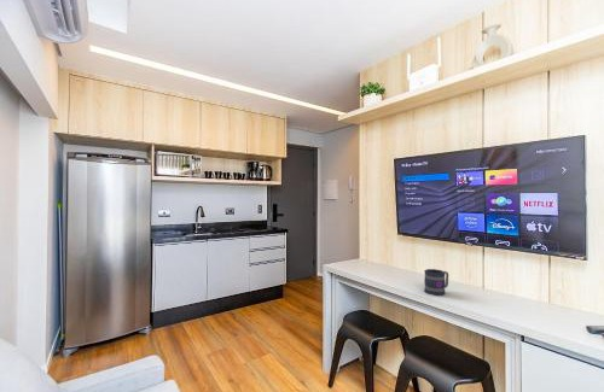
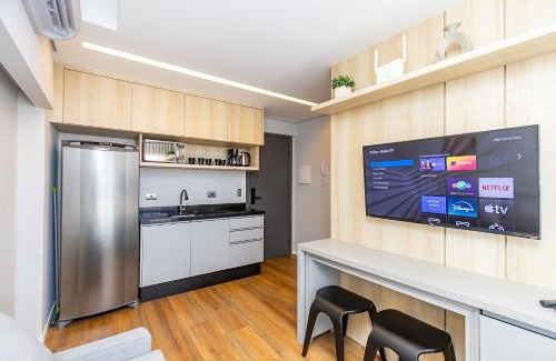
- mug (437, 281)
